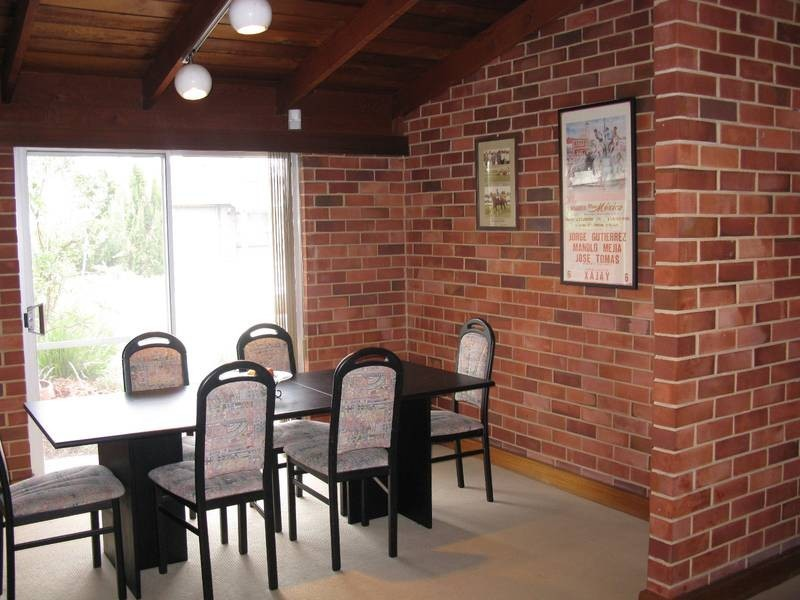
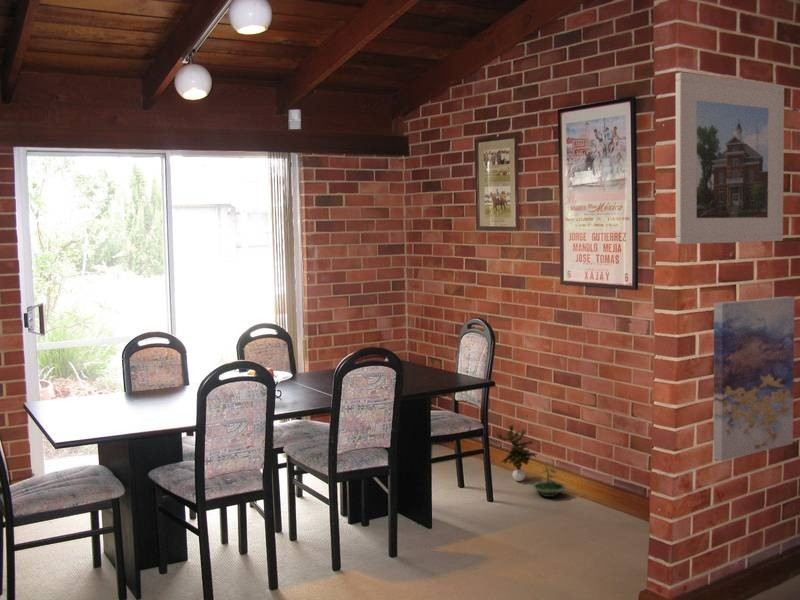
+ terrarium (547, 468)
+ potted plant (514, 452)
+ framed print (732, 161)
+ wall art (755, 376)
